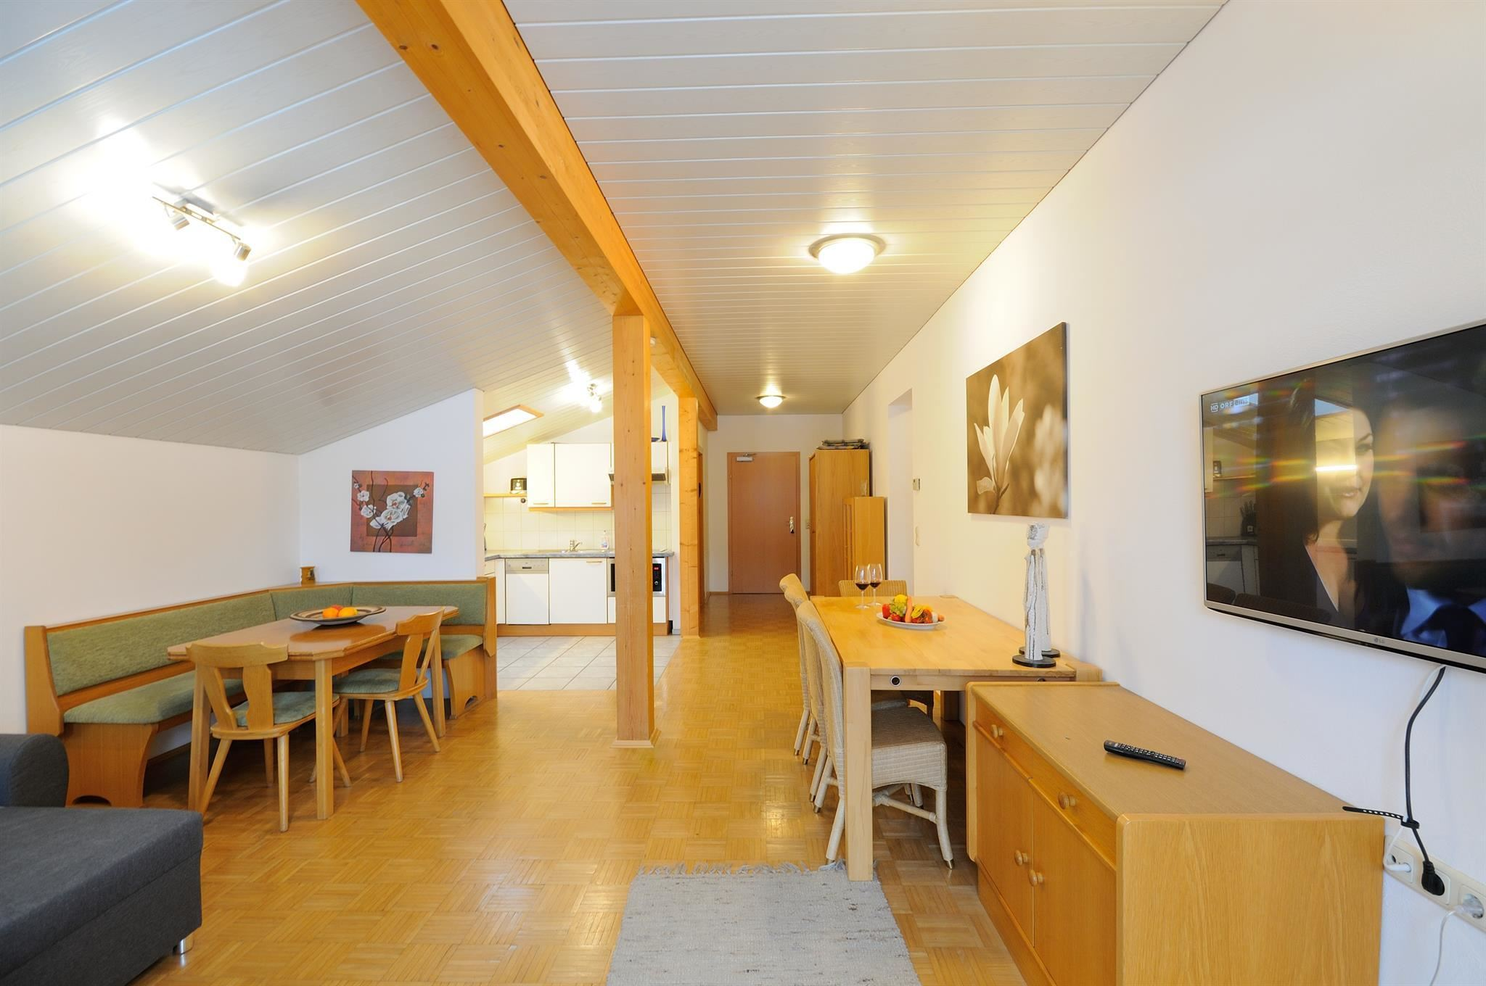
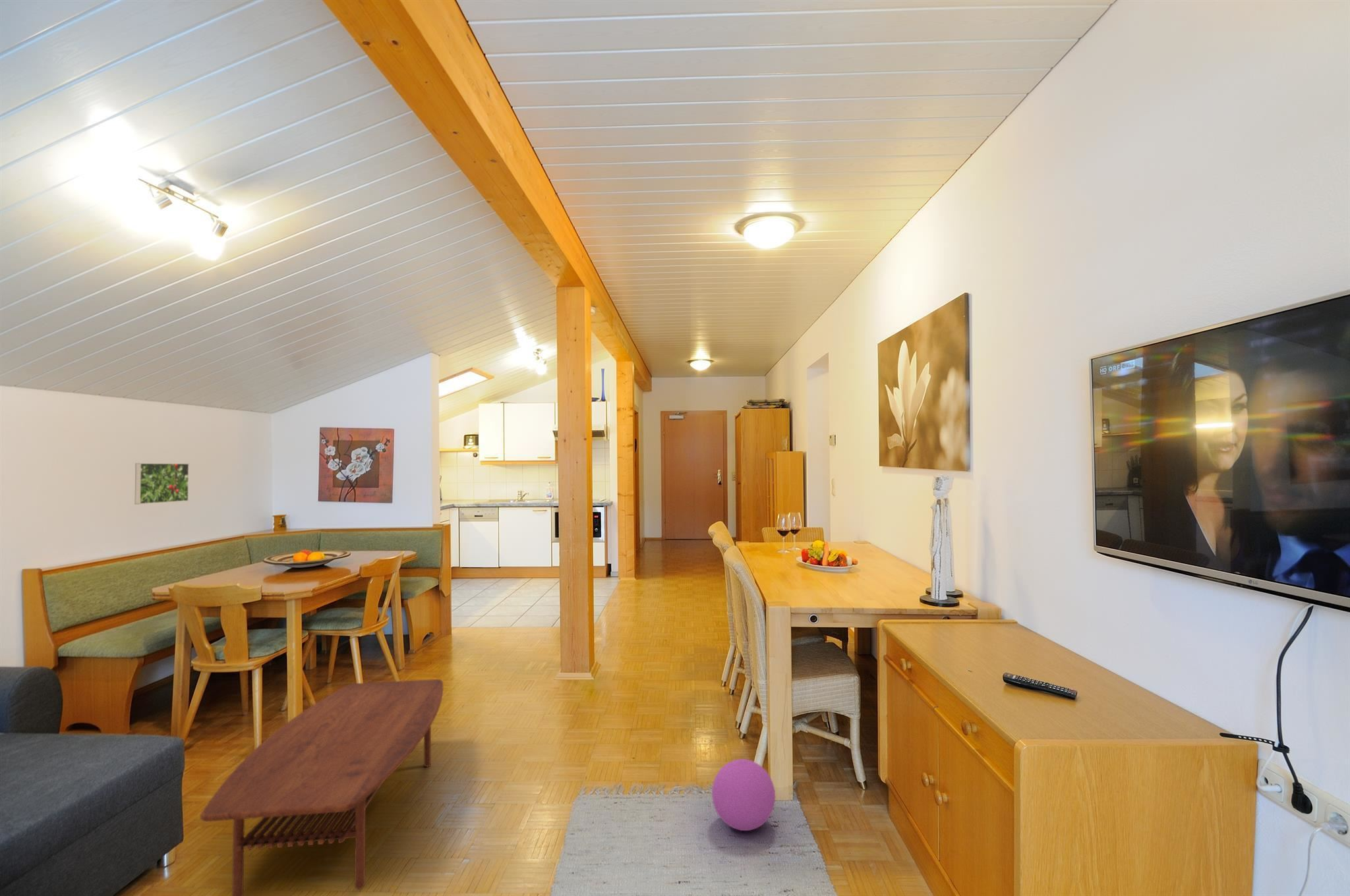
+ coffee table (349, 775)
+ ball (743, 794)
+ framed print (163, 482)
